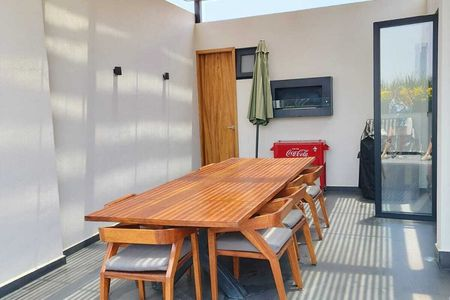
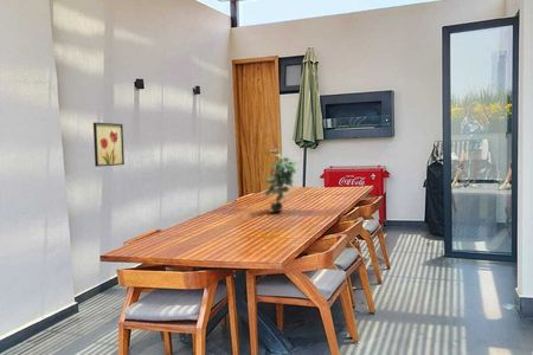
+ potted plant (281, 182)
+ wall art (108, 144)
